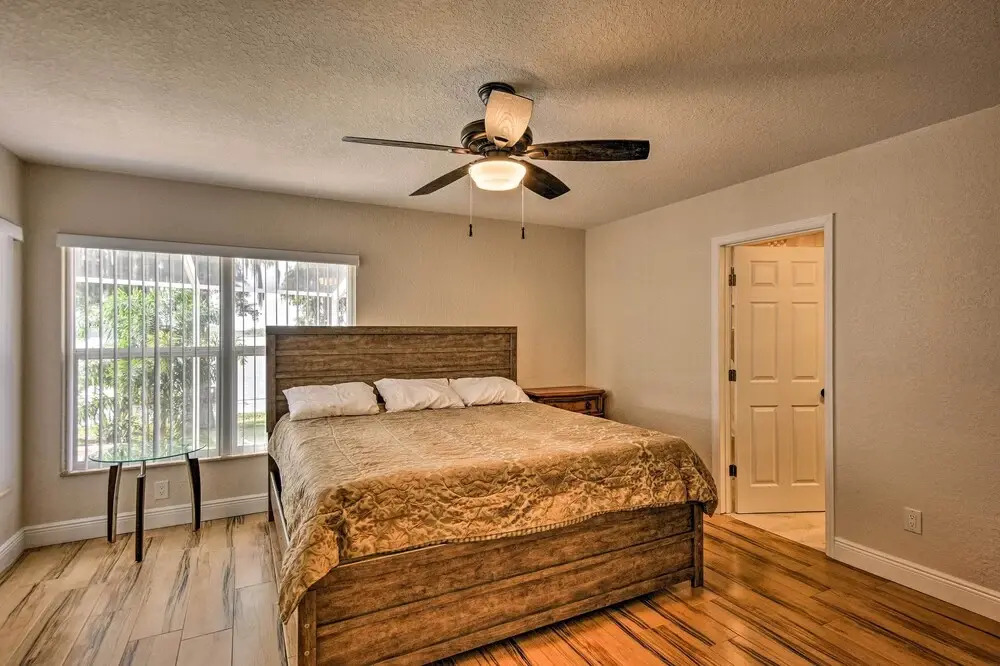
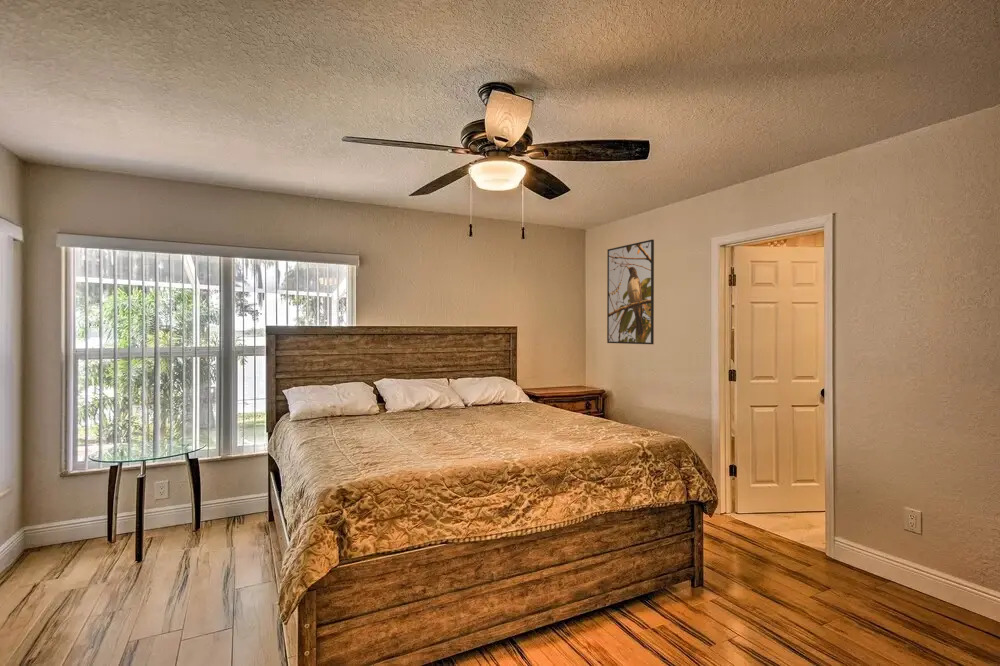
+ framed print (629, 294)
